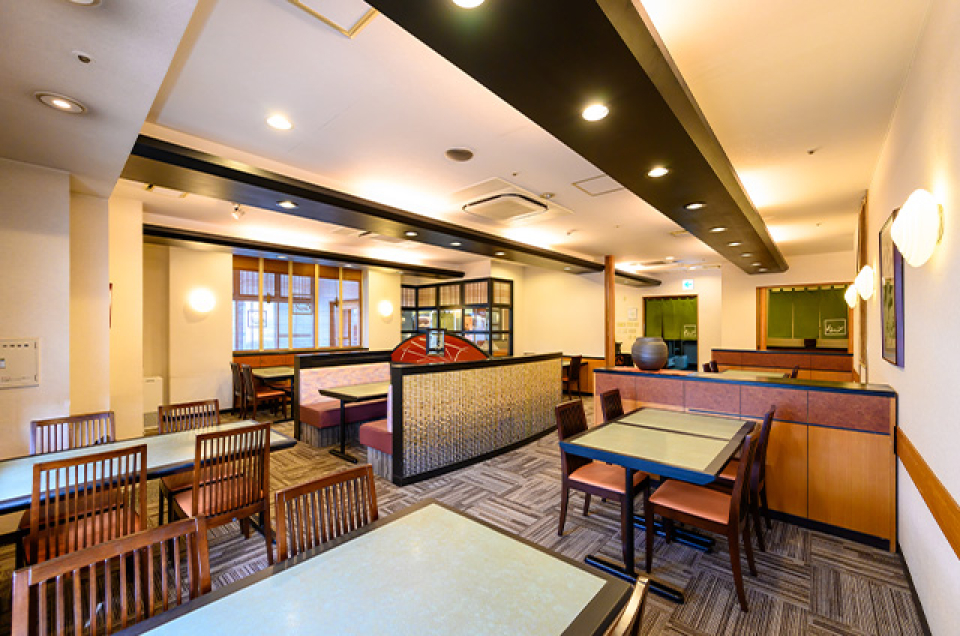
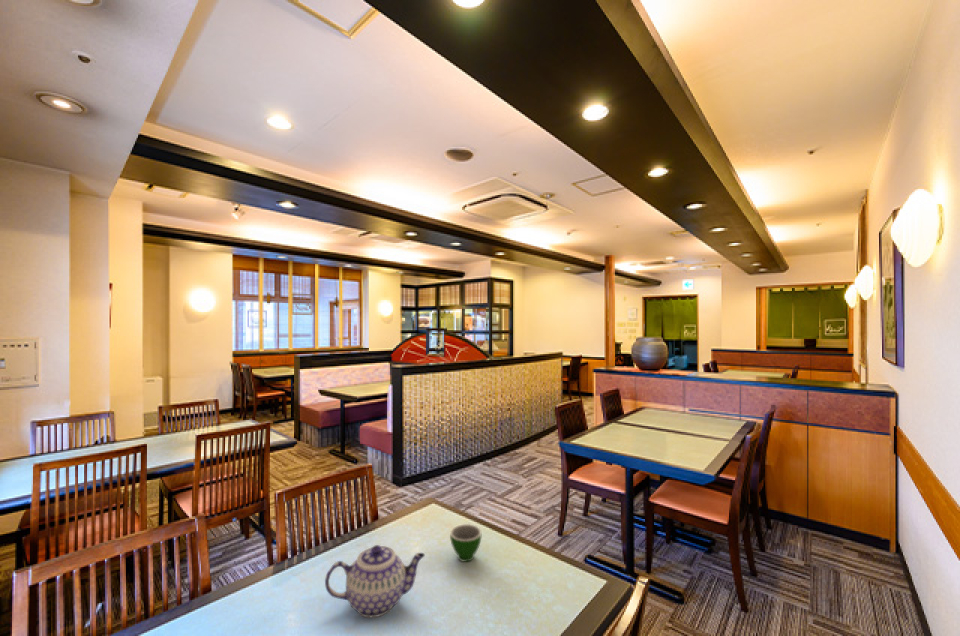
+ teapot (376, 574)
+ teacup (465, 542)
